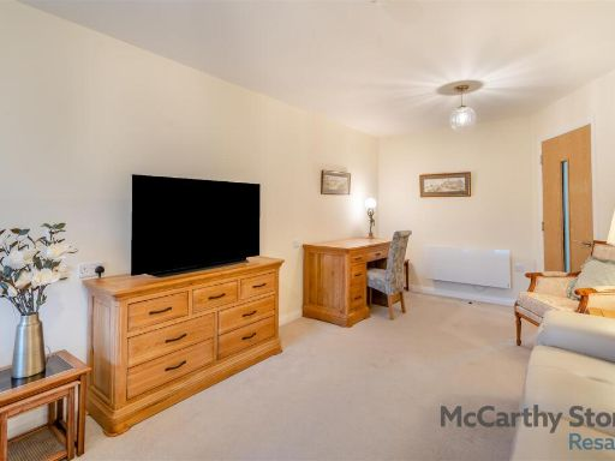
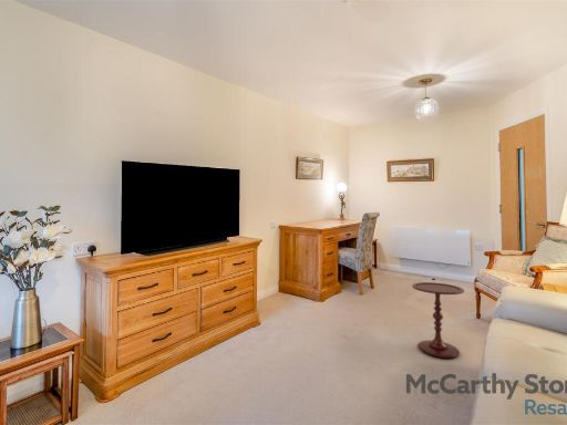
+ side table (437, 318)
